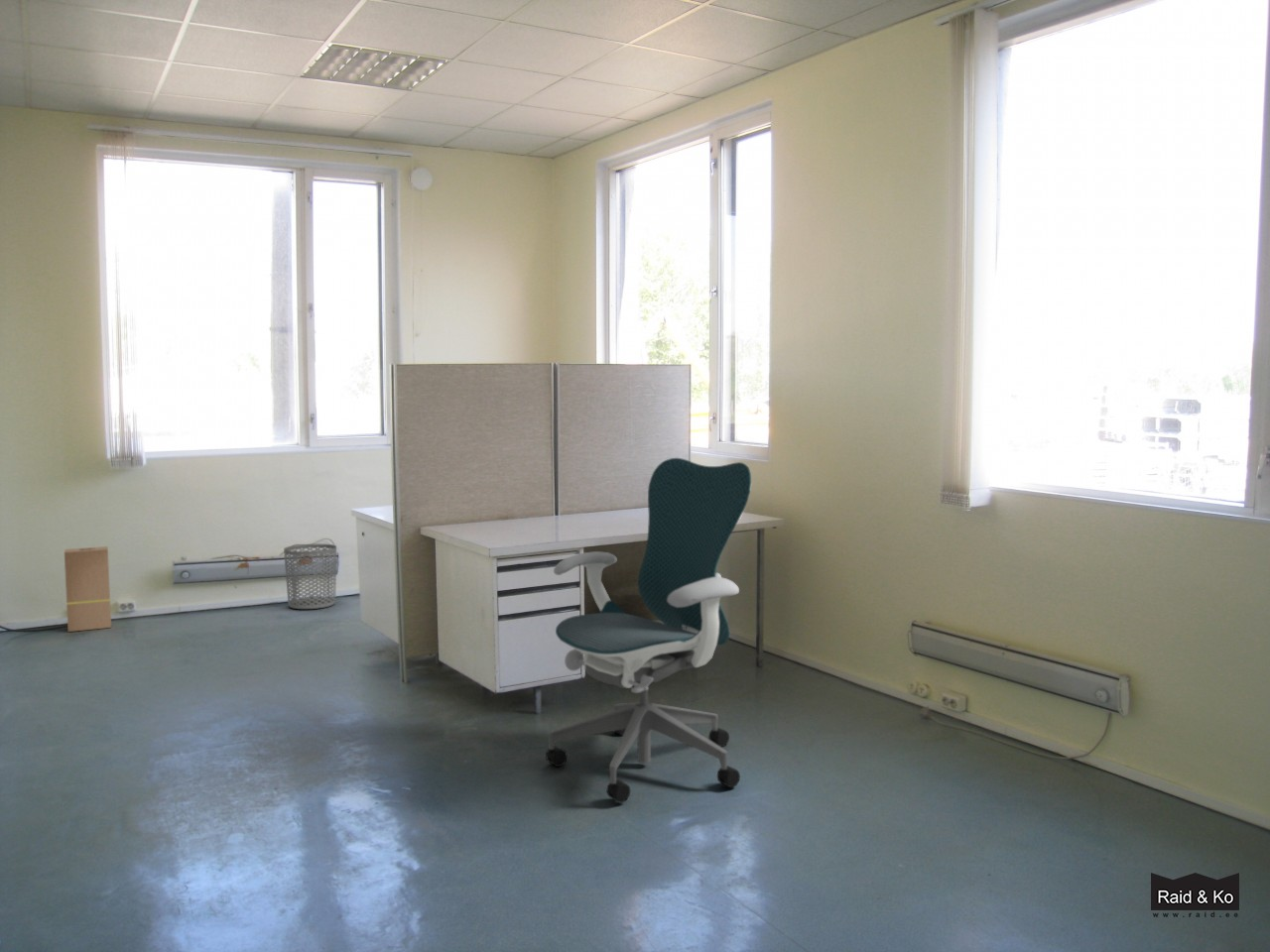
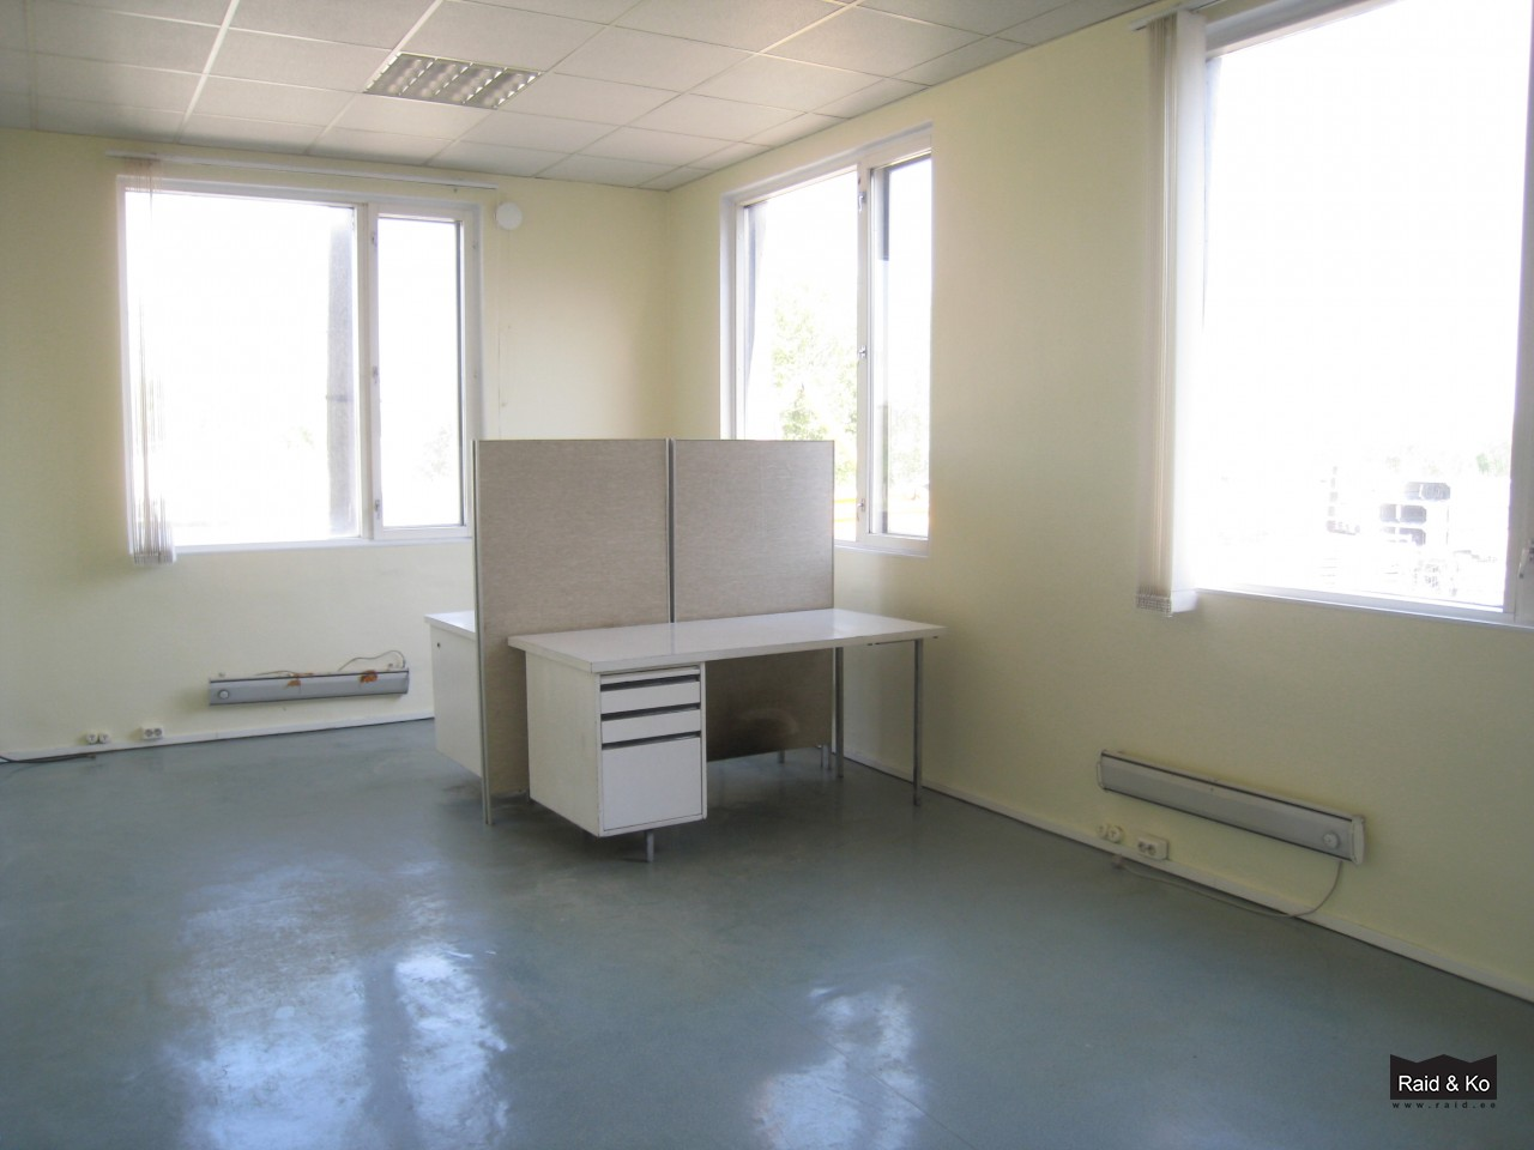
- waste bin (311, 576)
- cardboard box (87, 588)
- office chair (644, 618)
